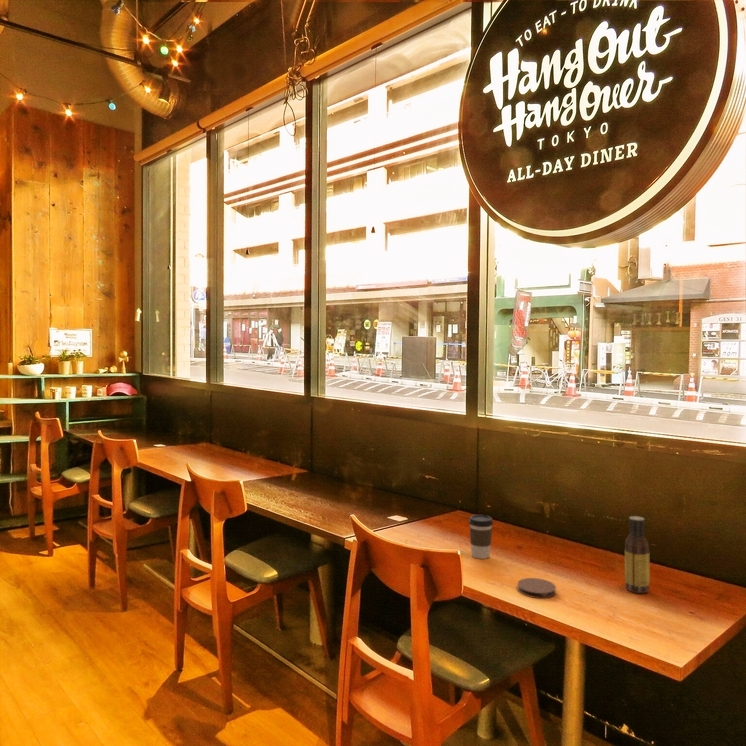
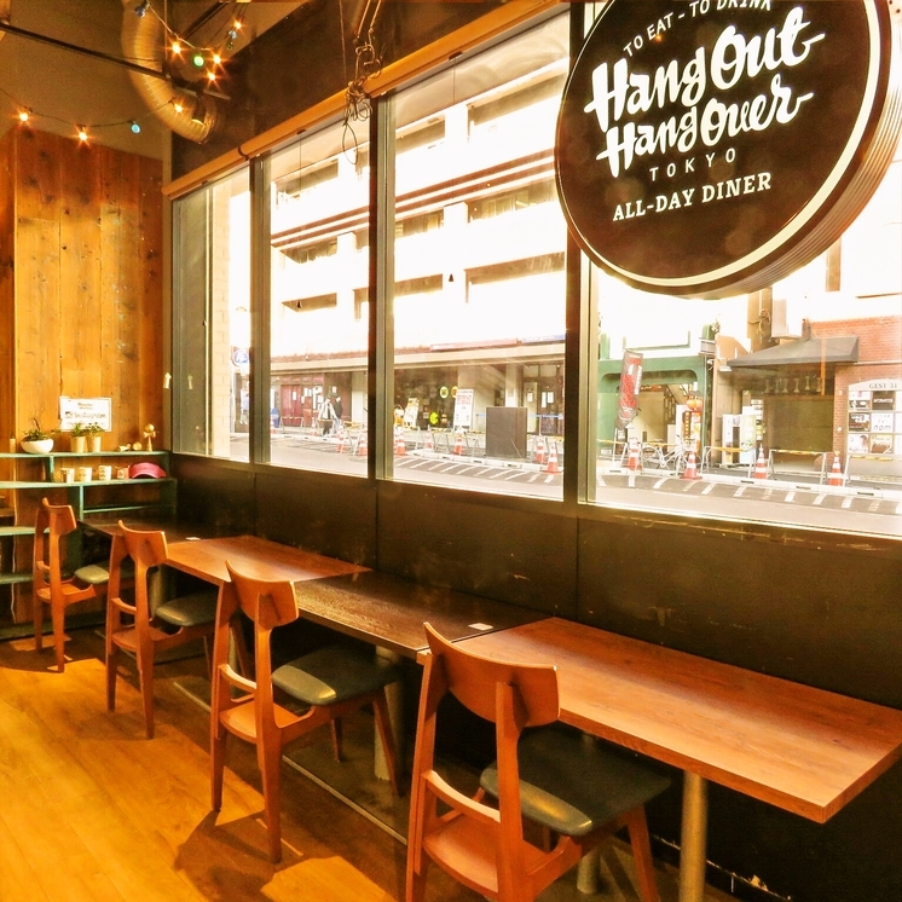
- coffee cup (480, 536)
- coaster (536, 587)
- sauce bottle (637, 553)
